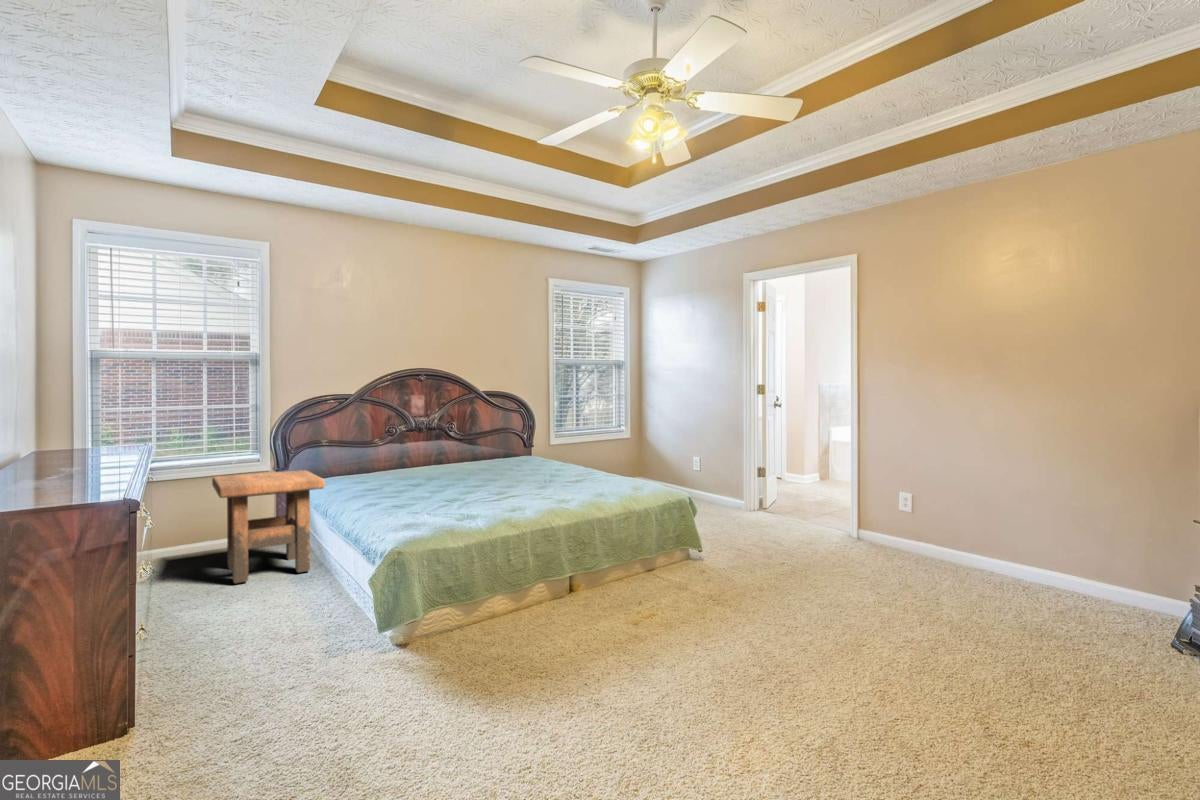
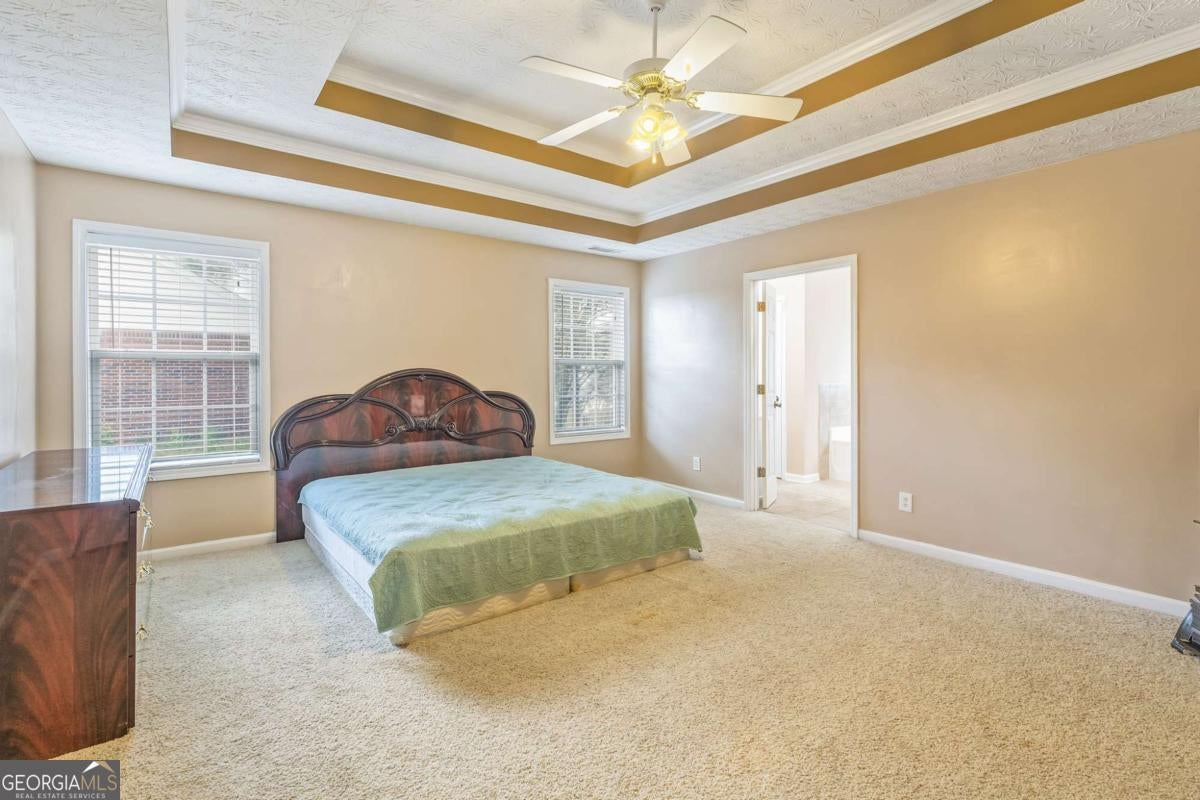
- side table (268, 523)
